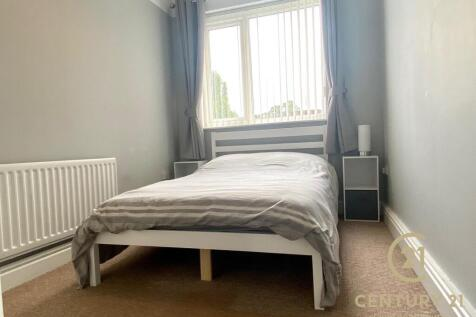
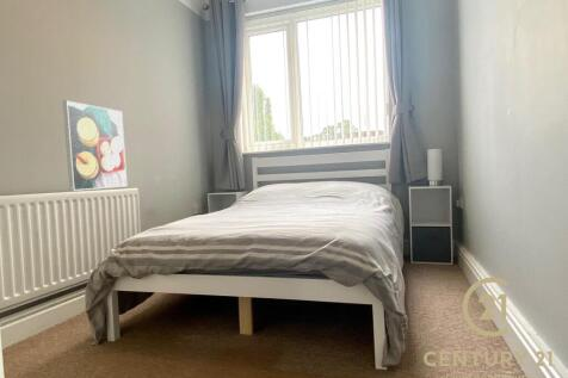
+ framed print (98, 147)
